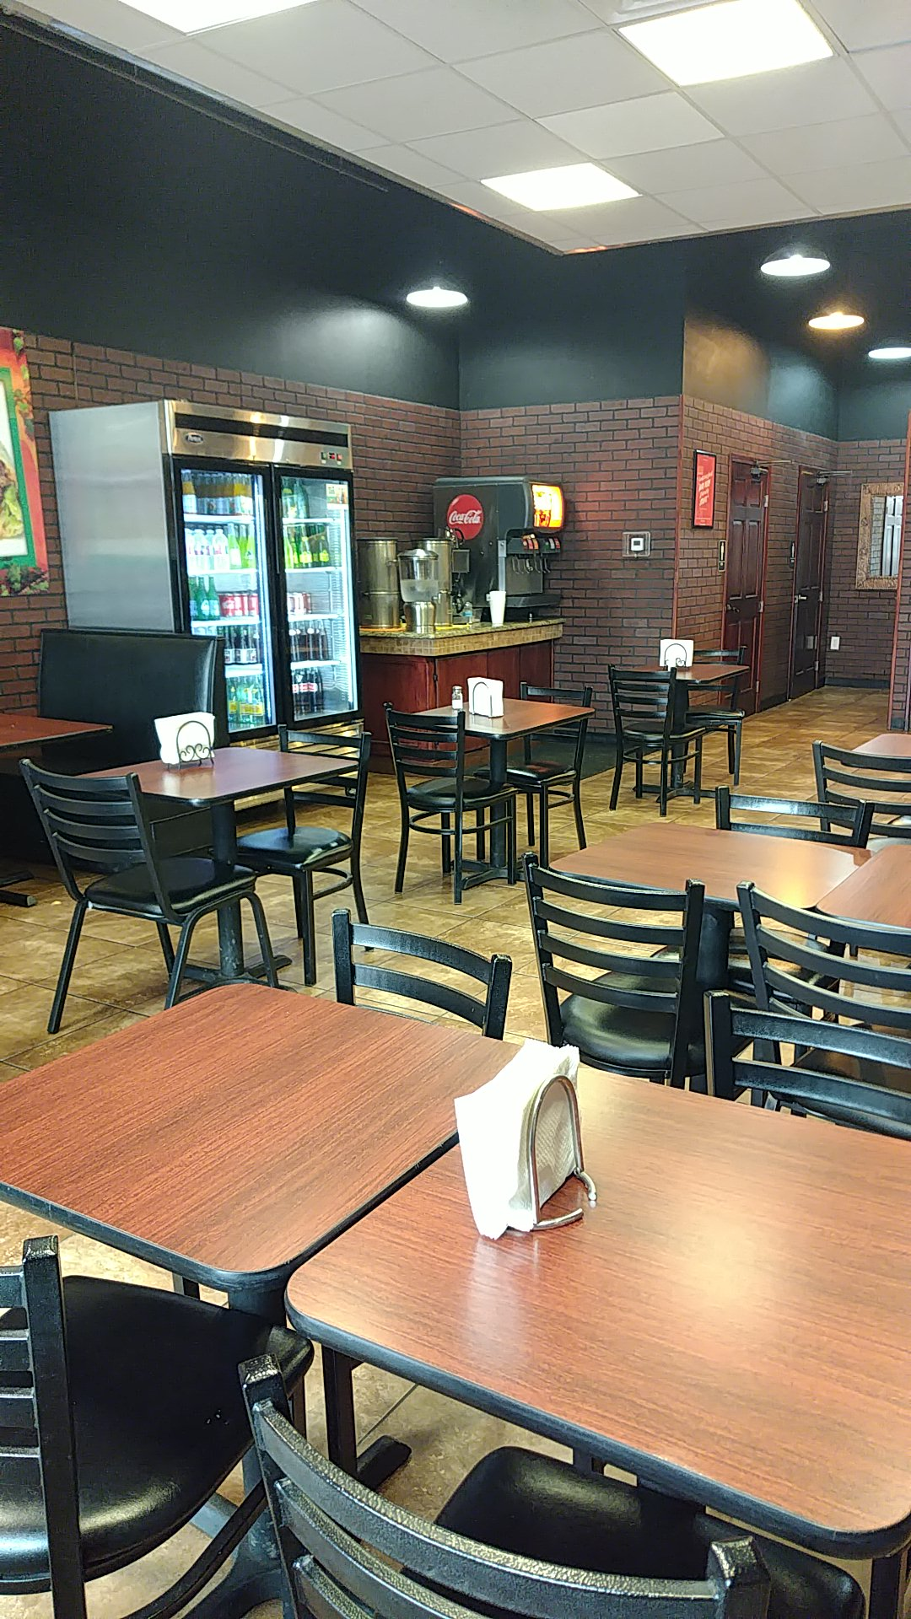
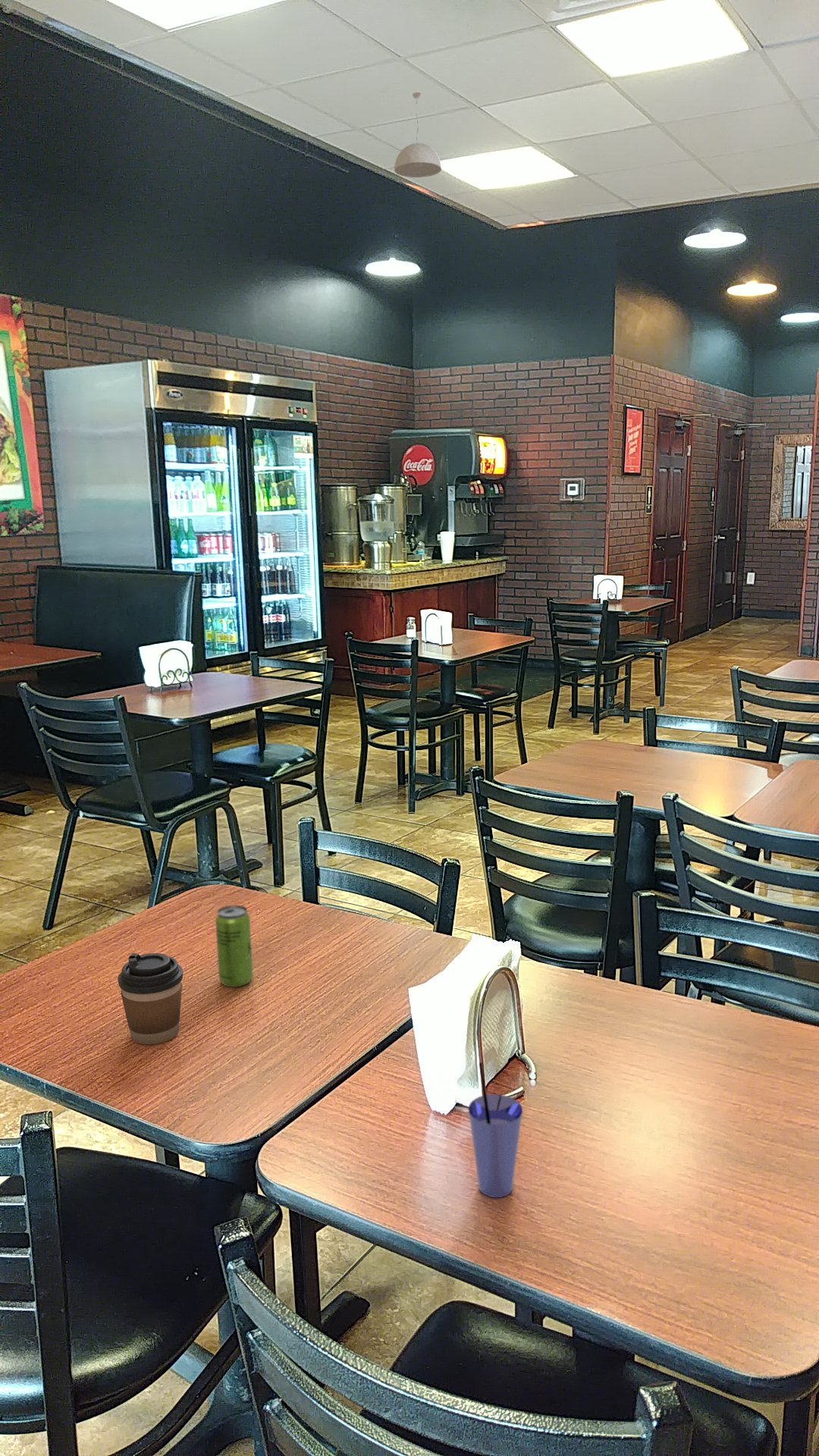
+ beverage can (234, 946)
+ straw (495, 1122)
+ coffee cup (152, 994)
+ pendant light (417, 131)
